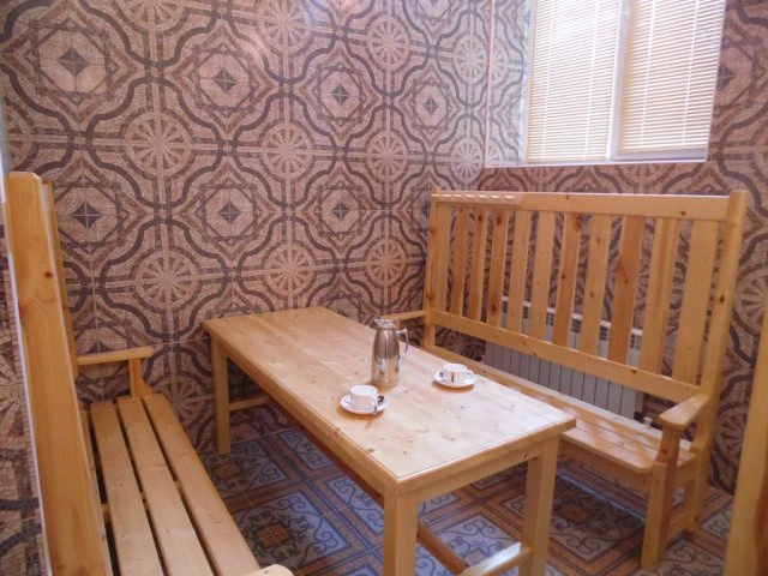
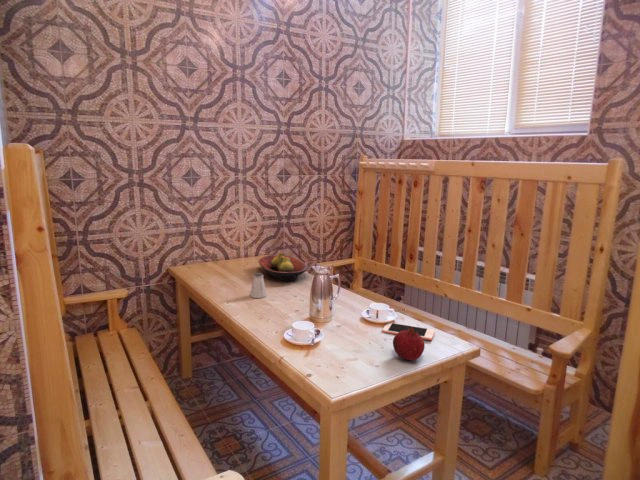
+ fruit (409, 343)
+ saltshaker (258, 284)
+ cell phone (408, 330)
+ fruit bowl (282, 264)
